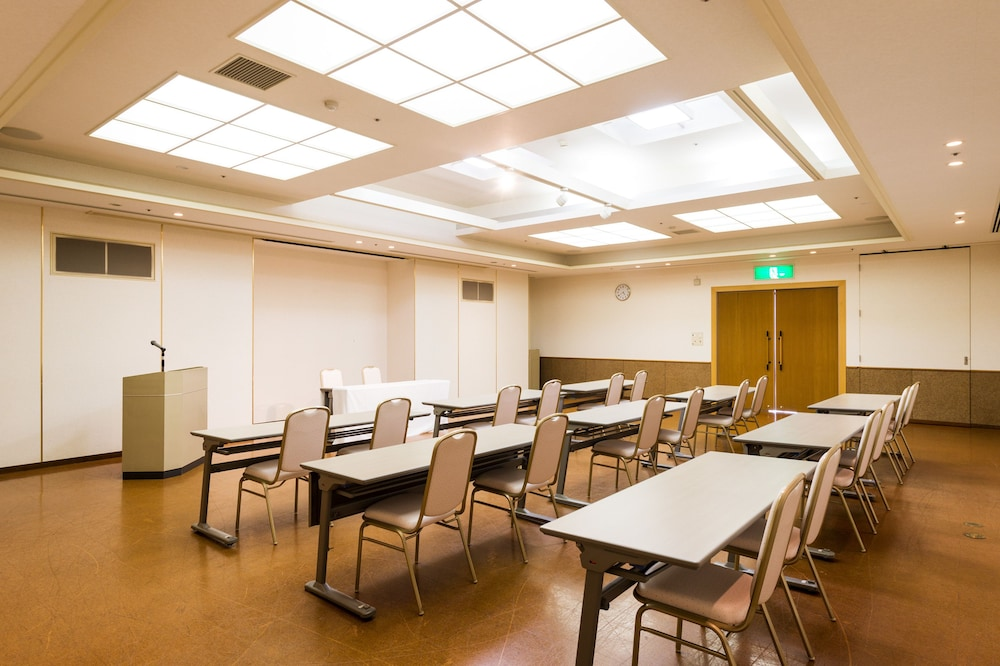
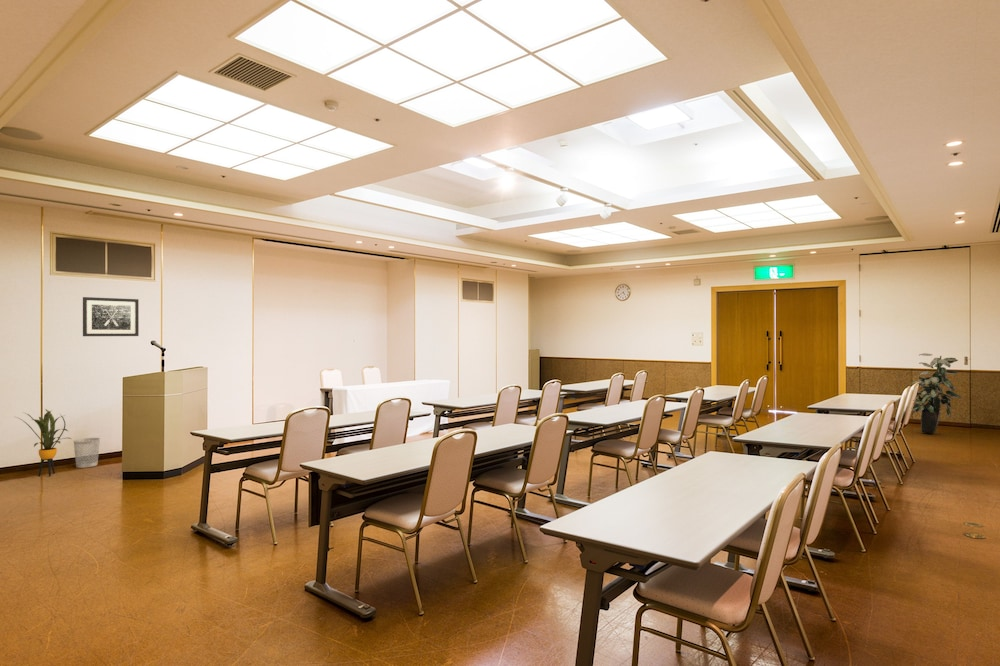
+ wastebasket (86, 452)
+ house plant (44, 442)
+ indoor plant (932, 393)
+ wall art (111, 317)
